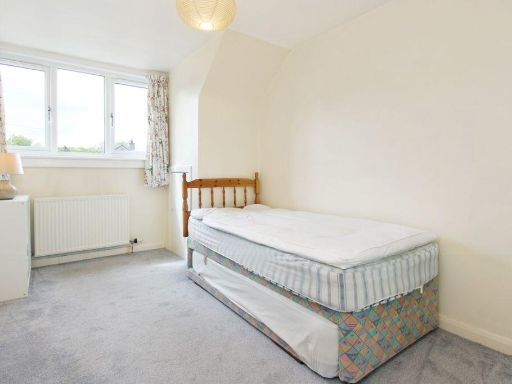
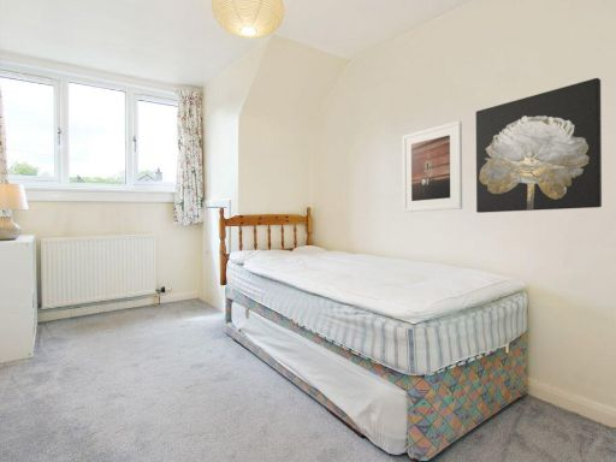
+ wall art (531, 153)
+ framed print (430, 170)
